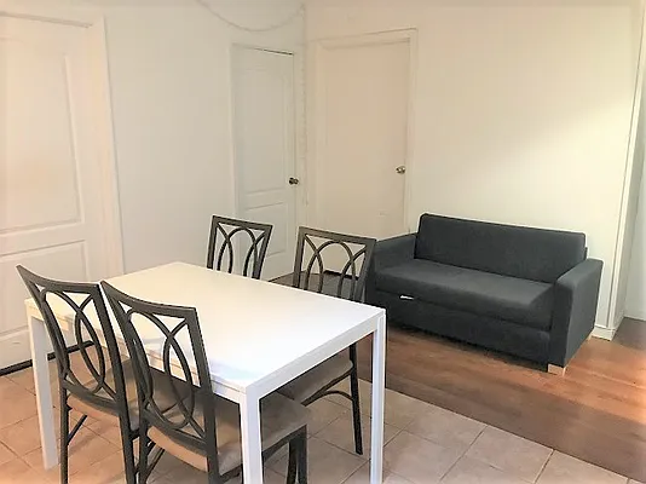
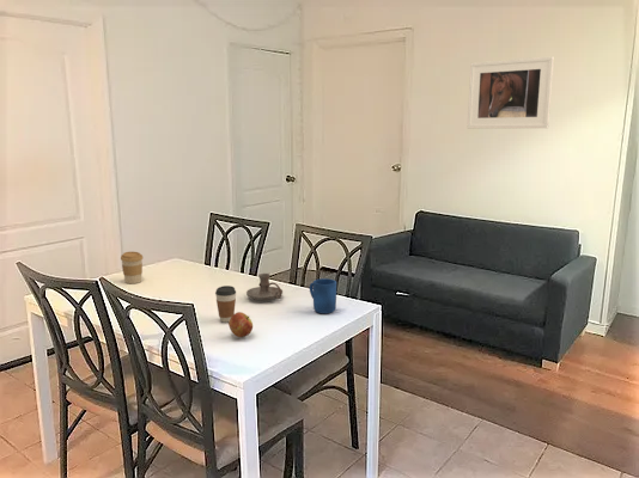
+ mug (321, 295)
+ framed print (507, 94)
+ apple (241, 324)
+ coffee cup (226, 304)
+ candle holder (267, 287)
+ coffee cup (132, 266)
